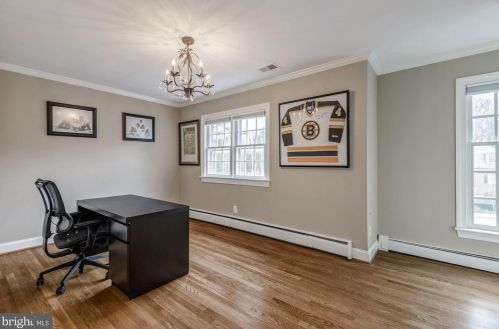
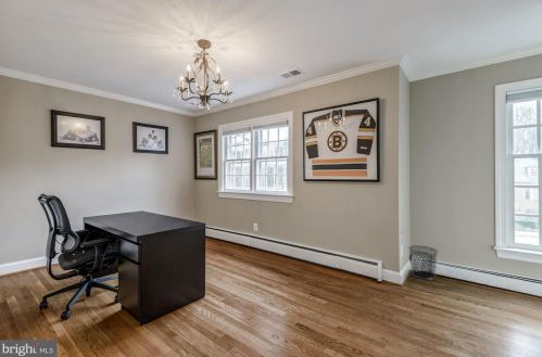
+ waste bin (423, 262)
